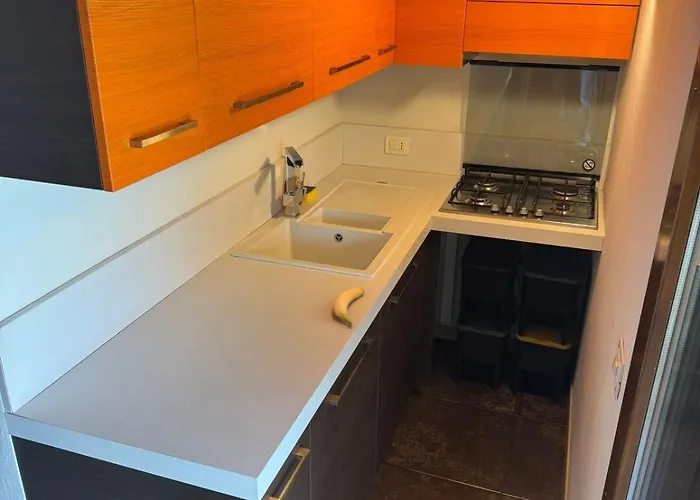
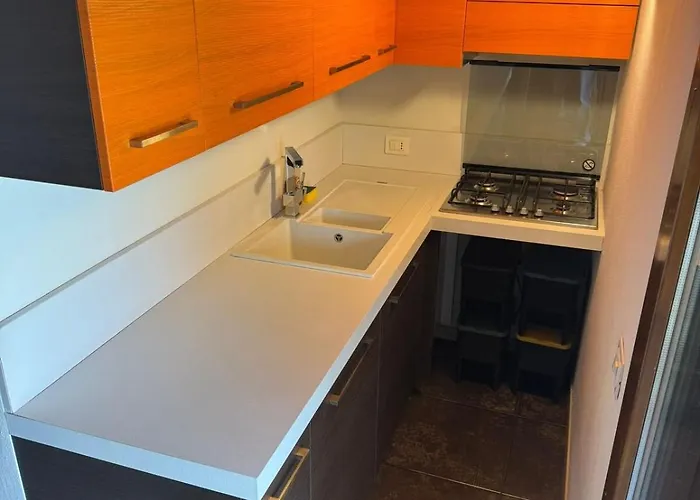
- banana (350, 301)
